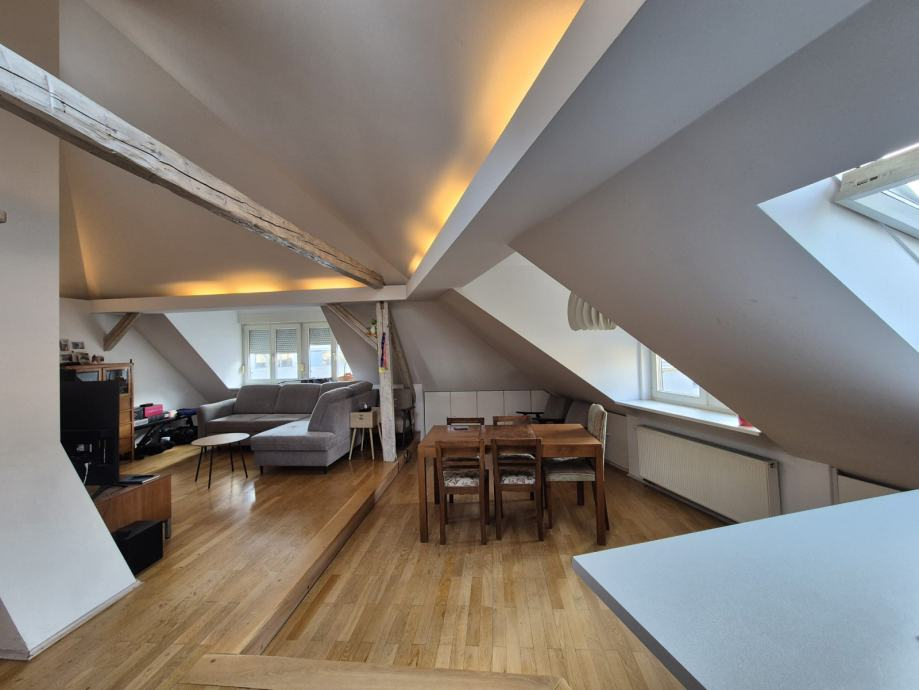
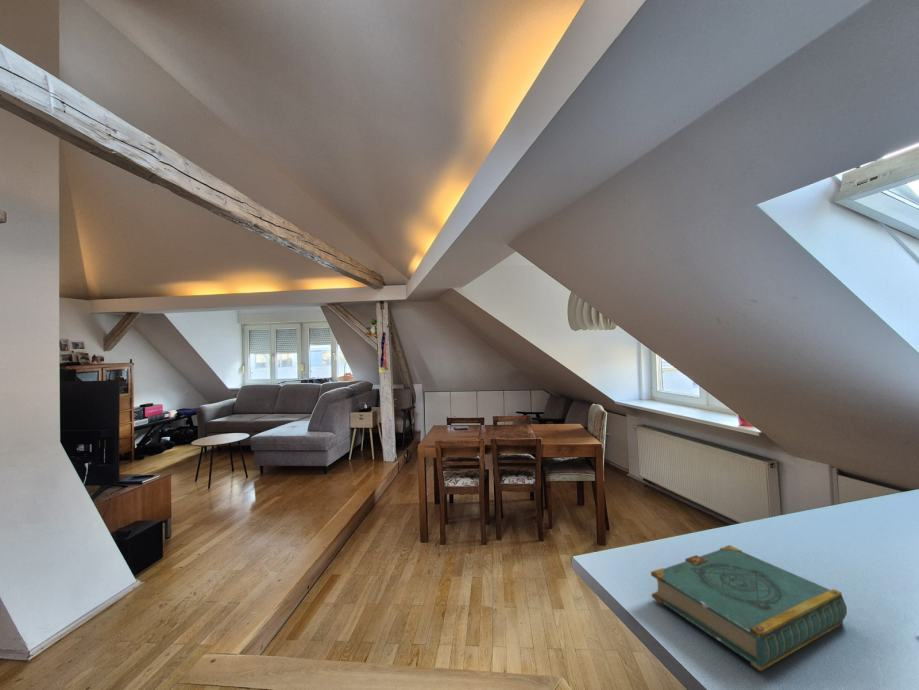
+ book (745, 595)
